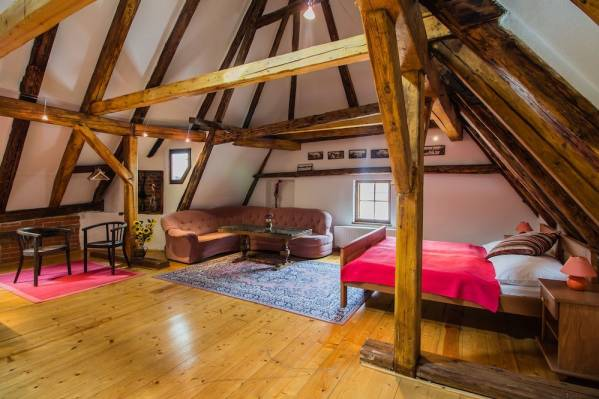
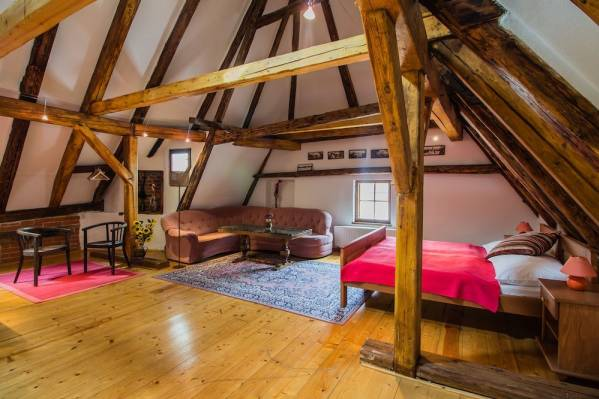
+ floor lamp (179, 219)
